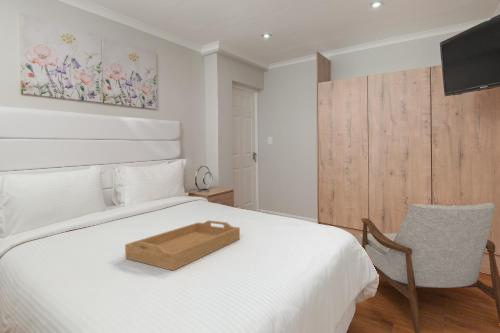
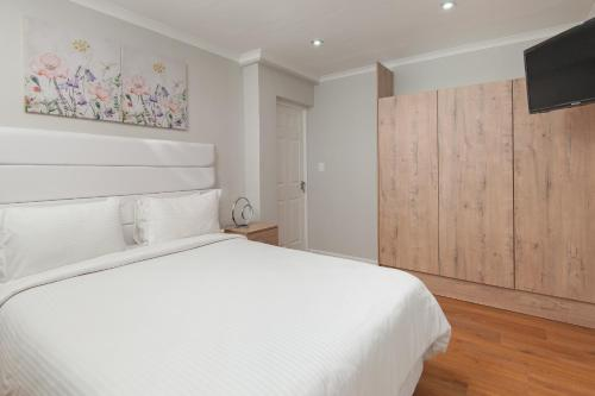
- serving tray (188, 239)
- armchair (423, 249)
